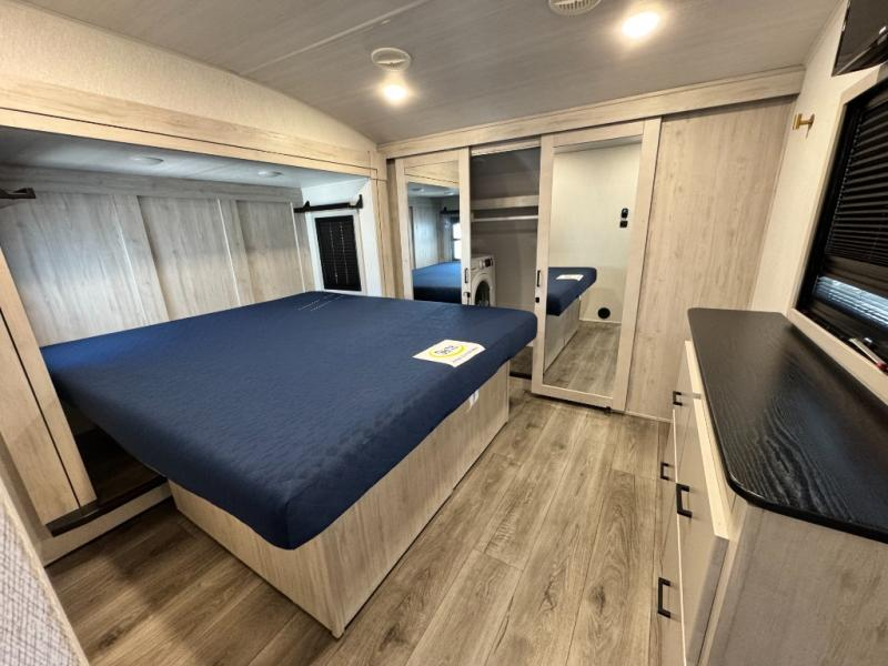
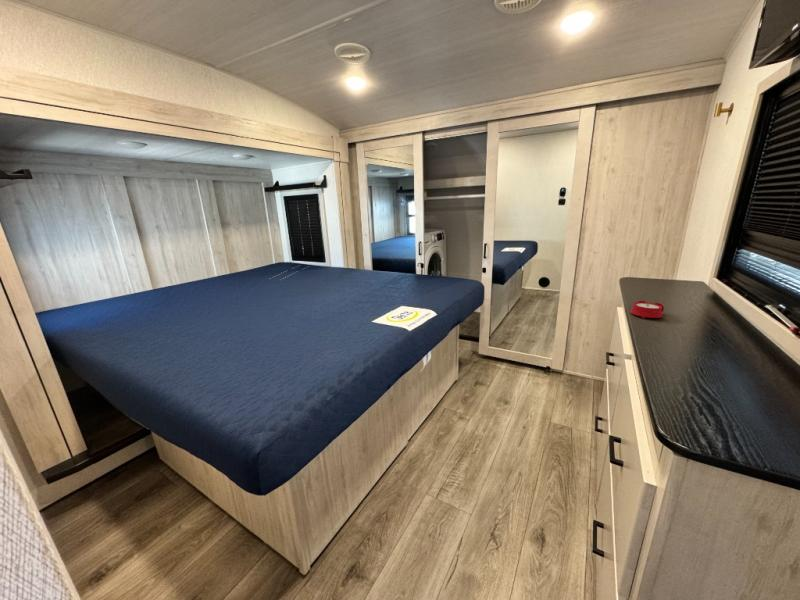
+ alarm clock (647, 308)
